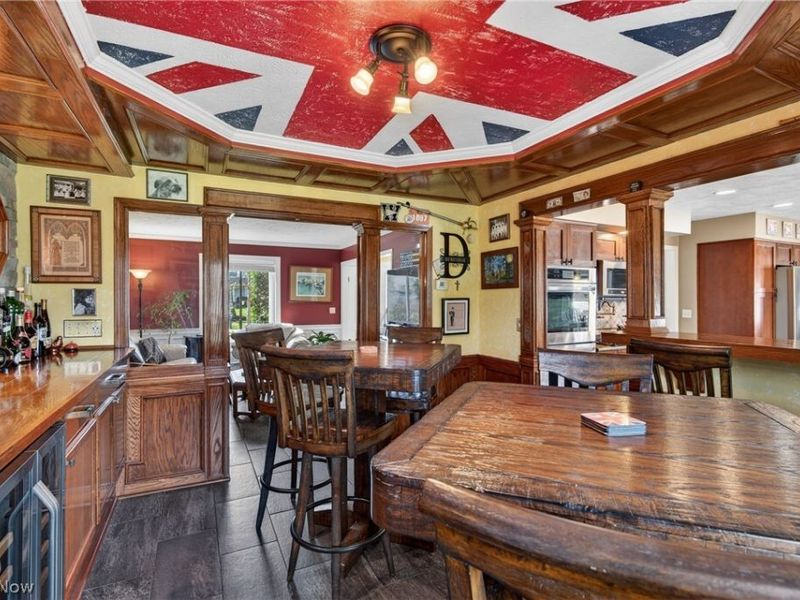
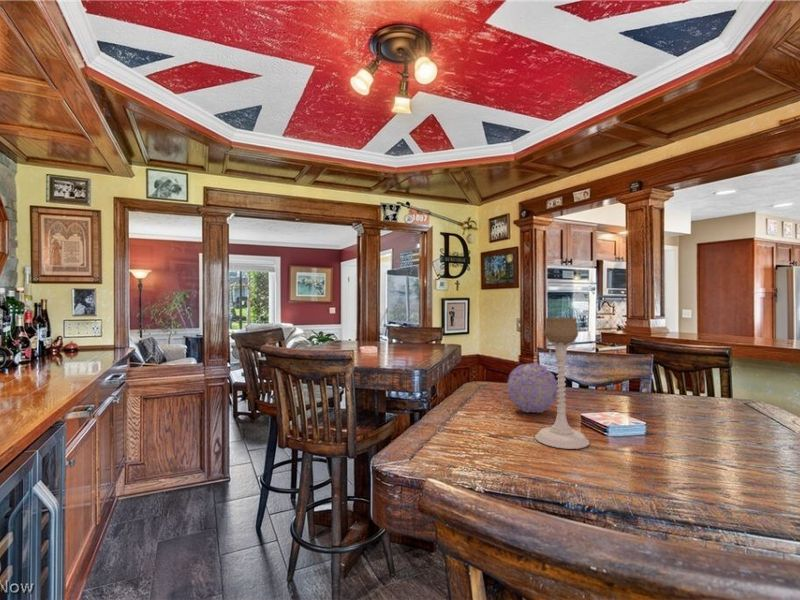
+ candle holder (561, 378)
+ decorative ball (532, 387)
